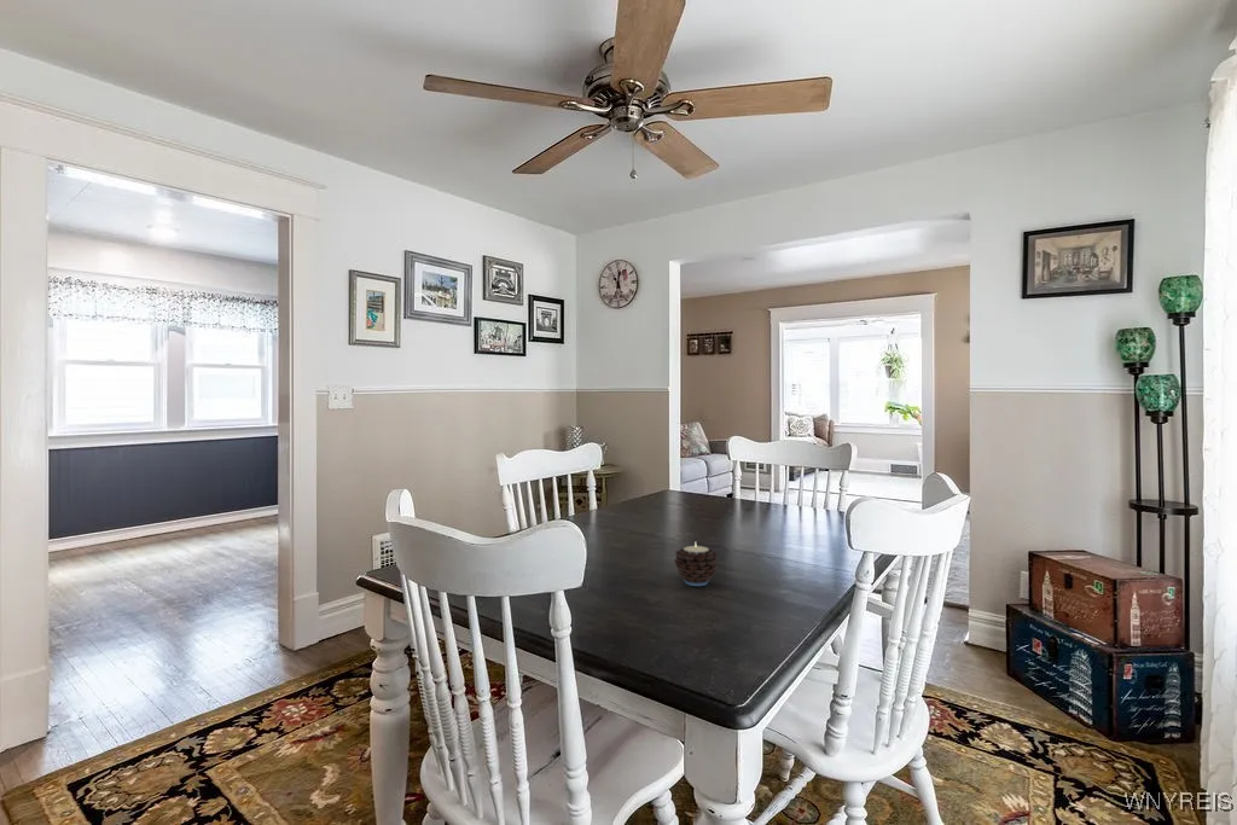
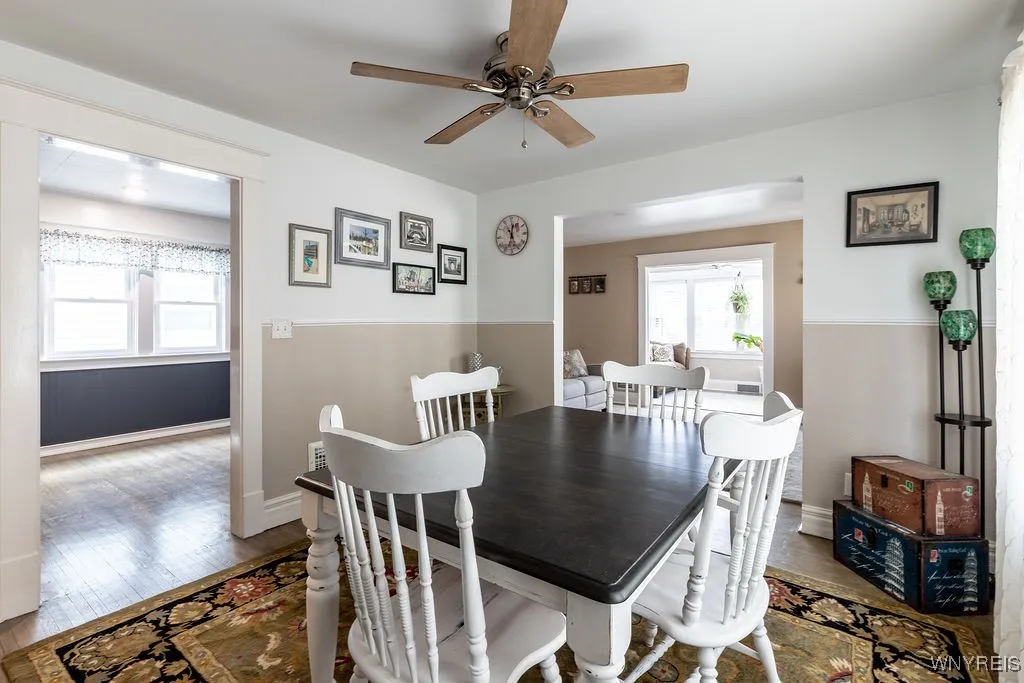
- candle (696, 562)
